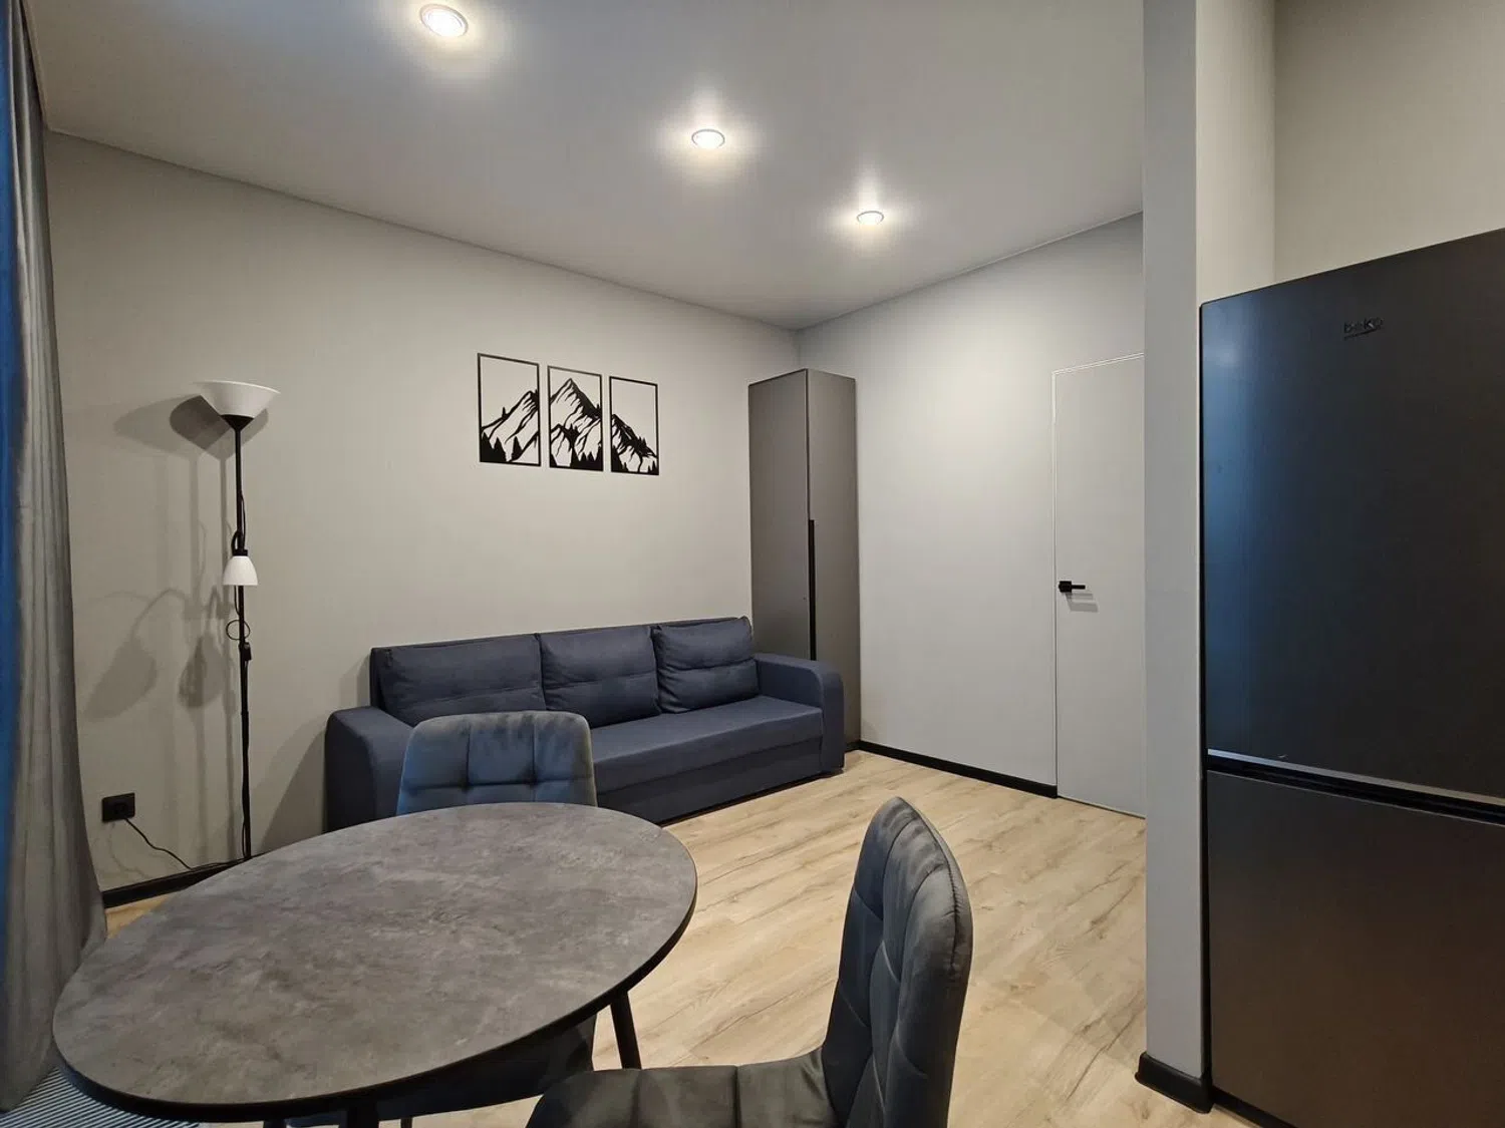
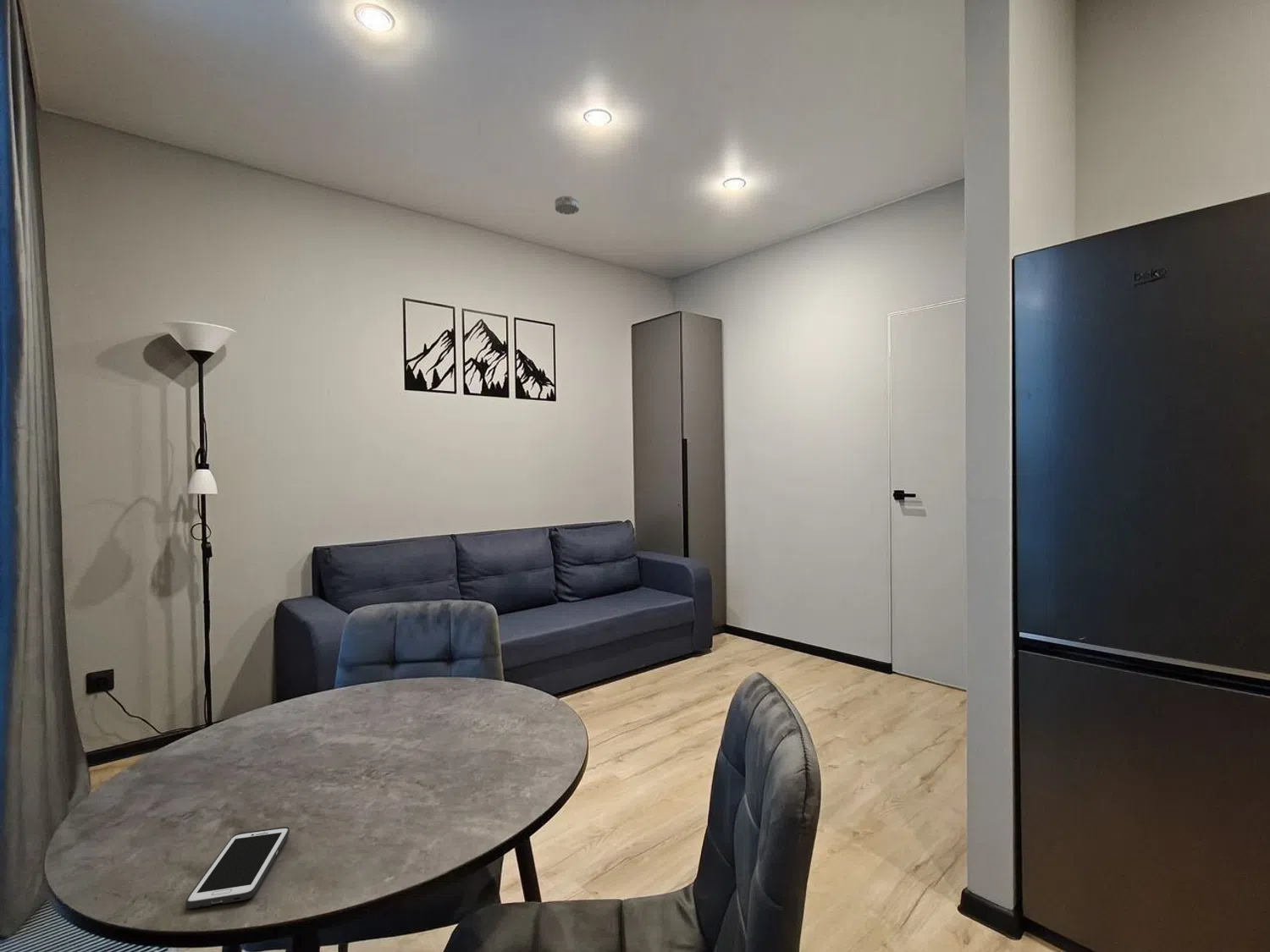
+ cell phone (242, 864)
+ smoke detector (566, 204)
